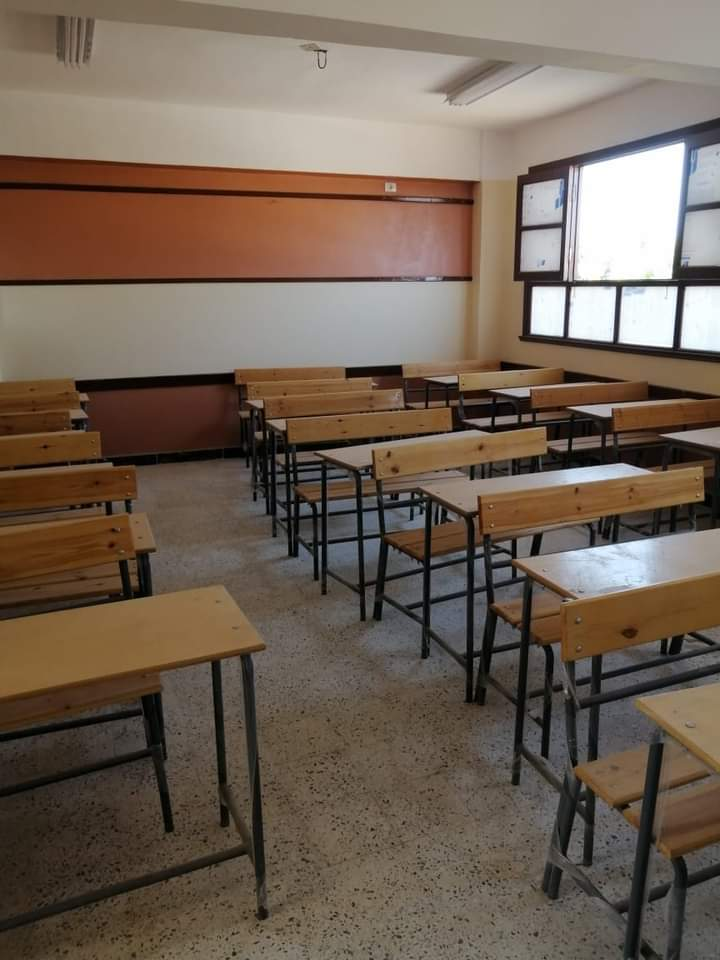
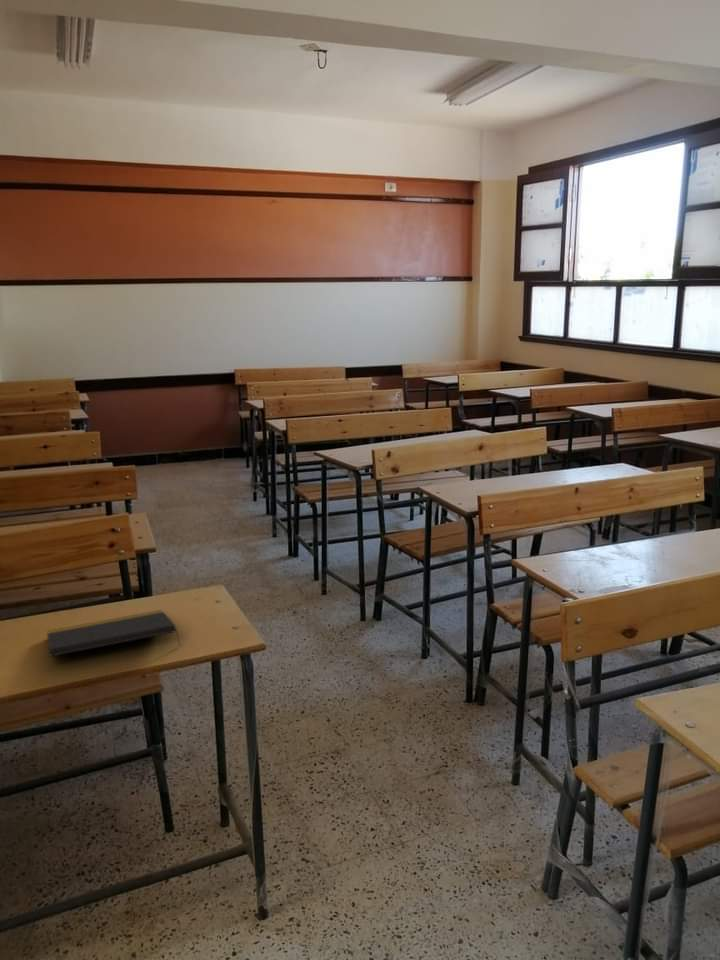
+ notepad (110, 631)
